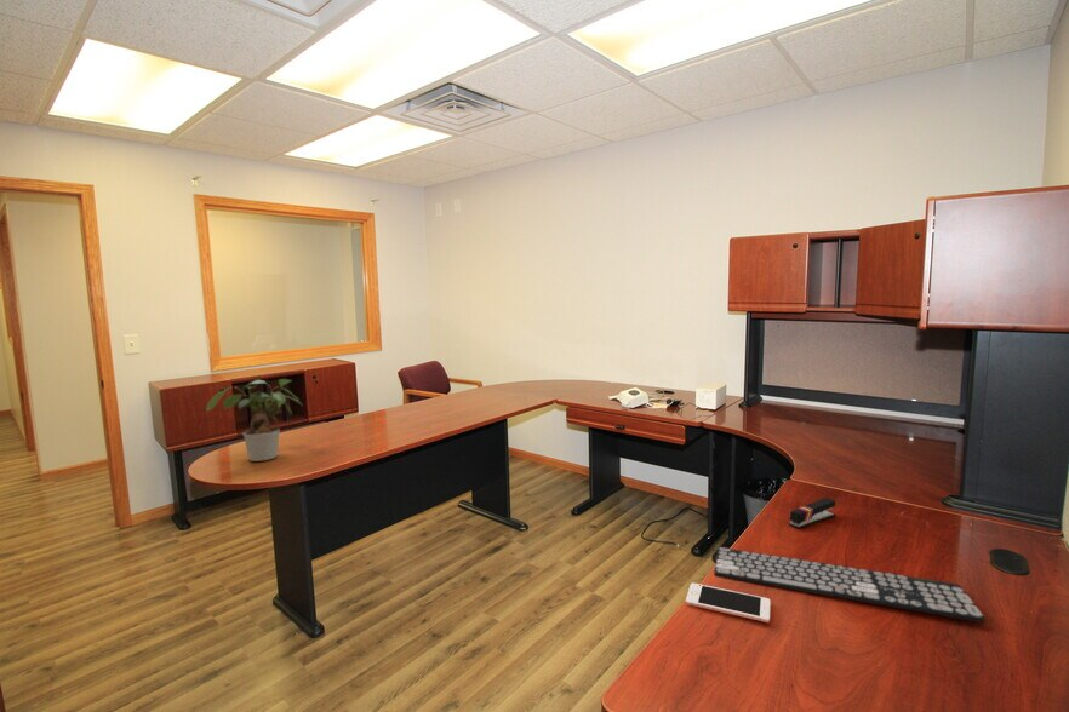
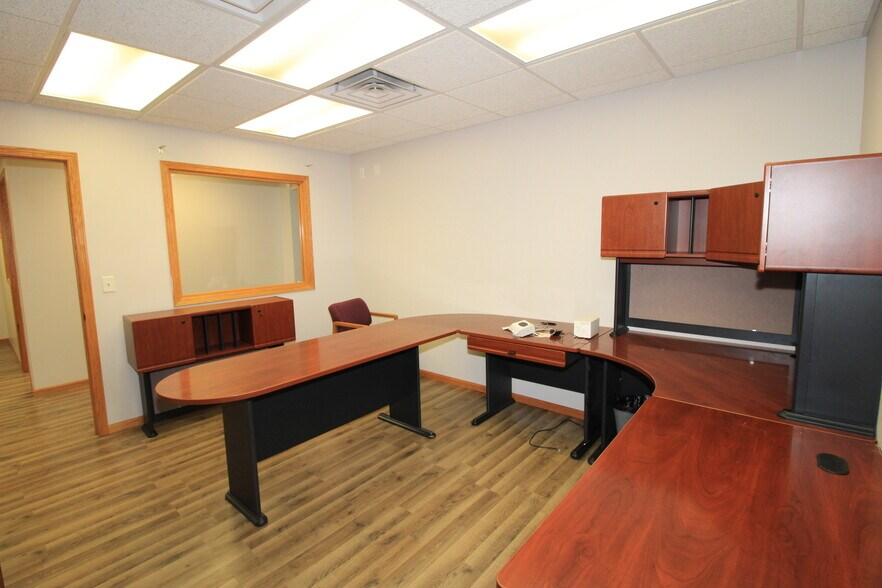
- potted plant (267, 417)
- stapler (812, 512)
- keyboard (833, 578)
- cell phone (727, 601)
